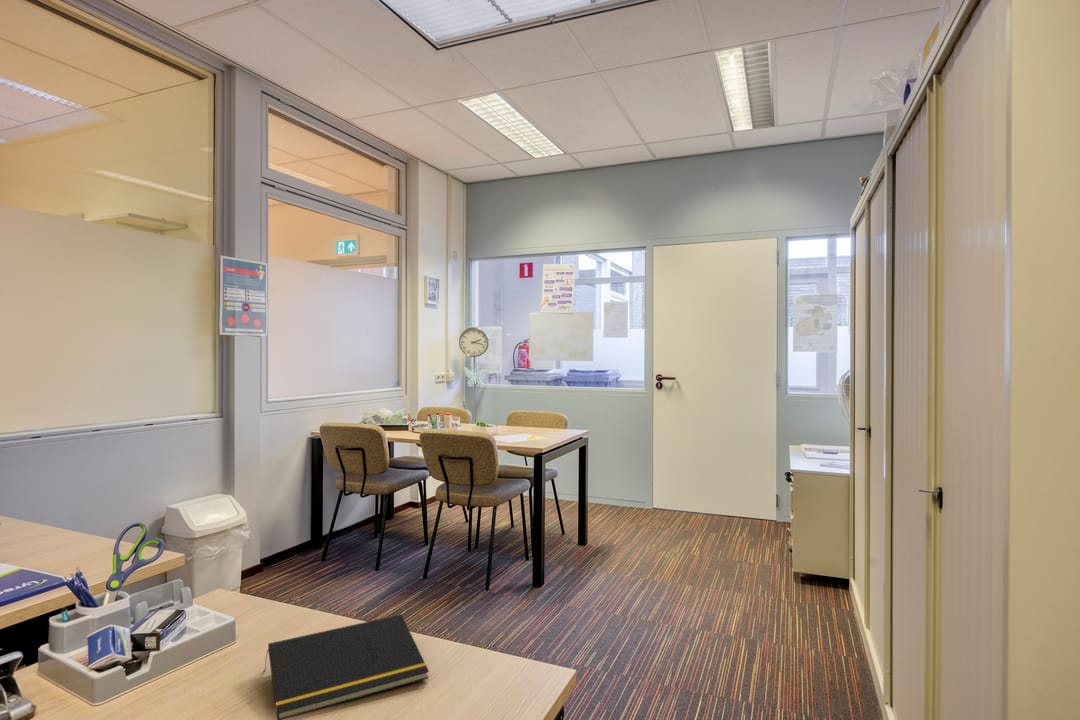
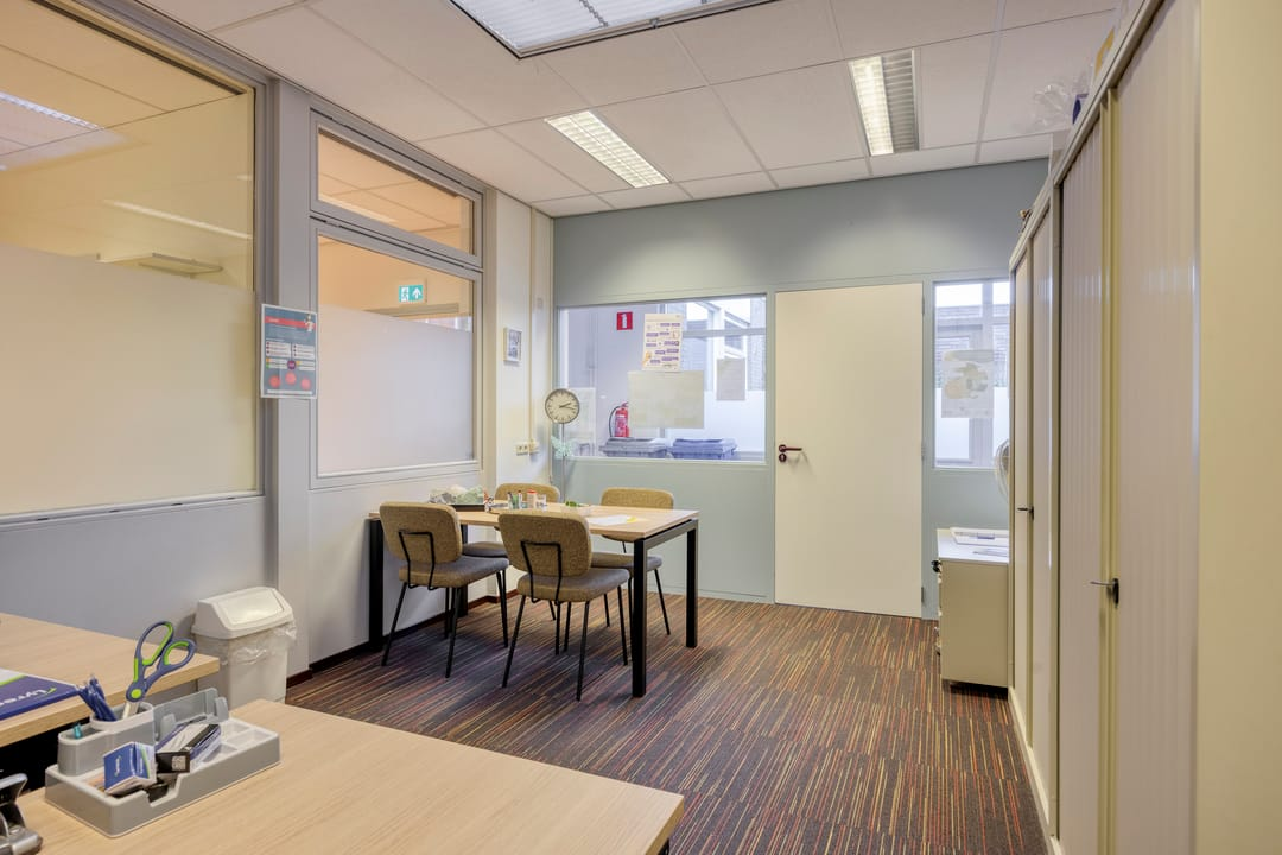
- notepad (347, 660)
